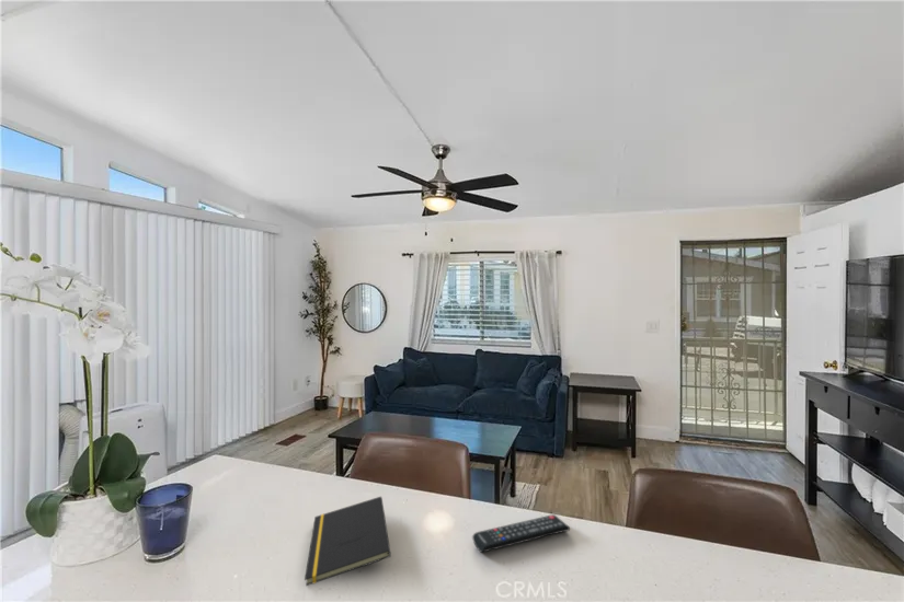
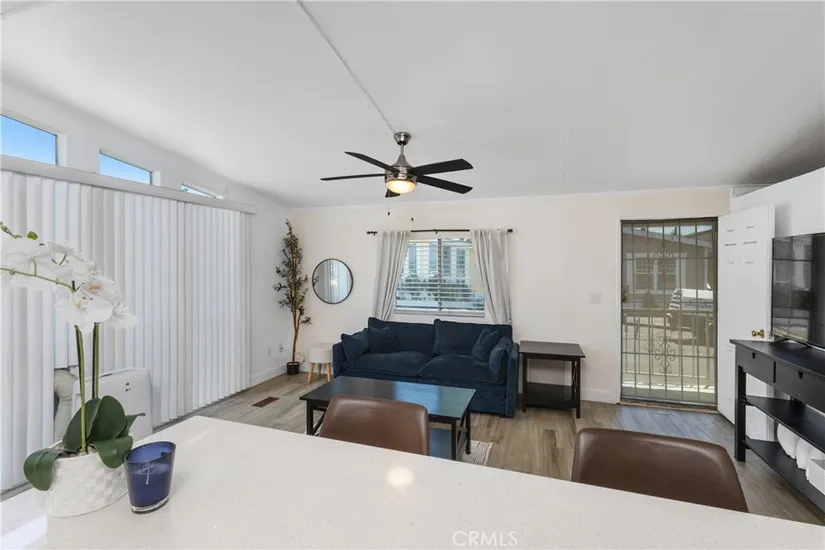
- notepad (348, 534)
- remote control (522, 533)
